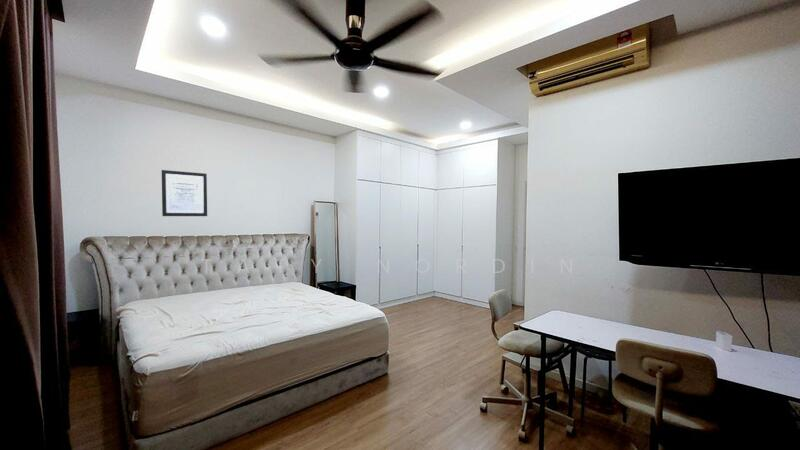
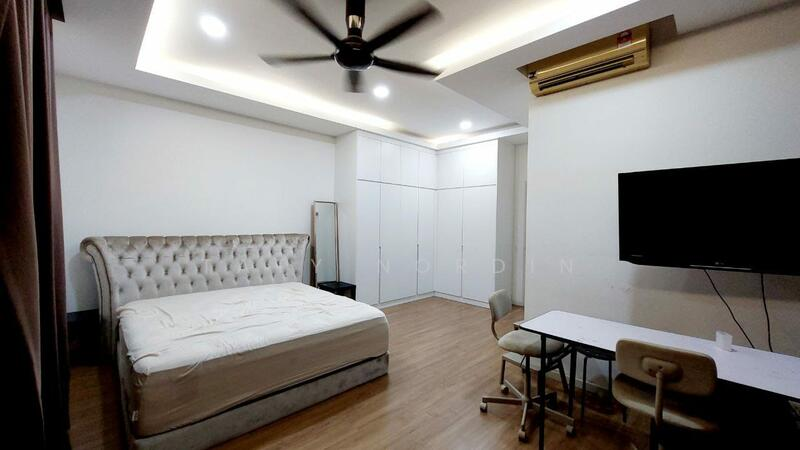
- wall art (185, 194)
